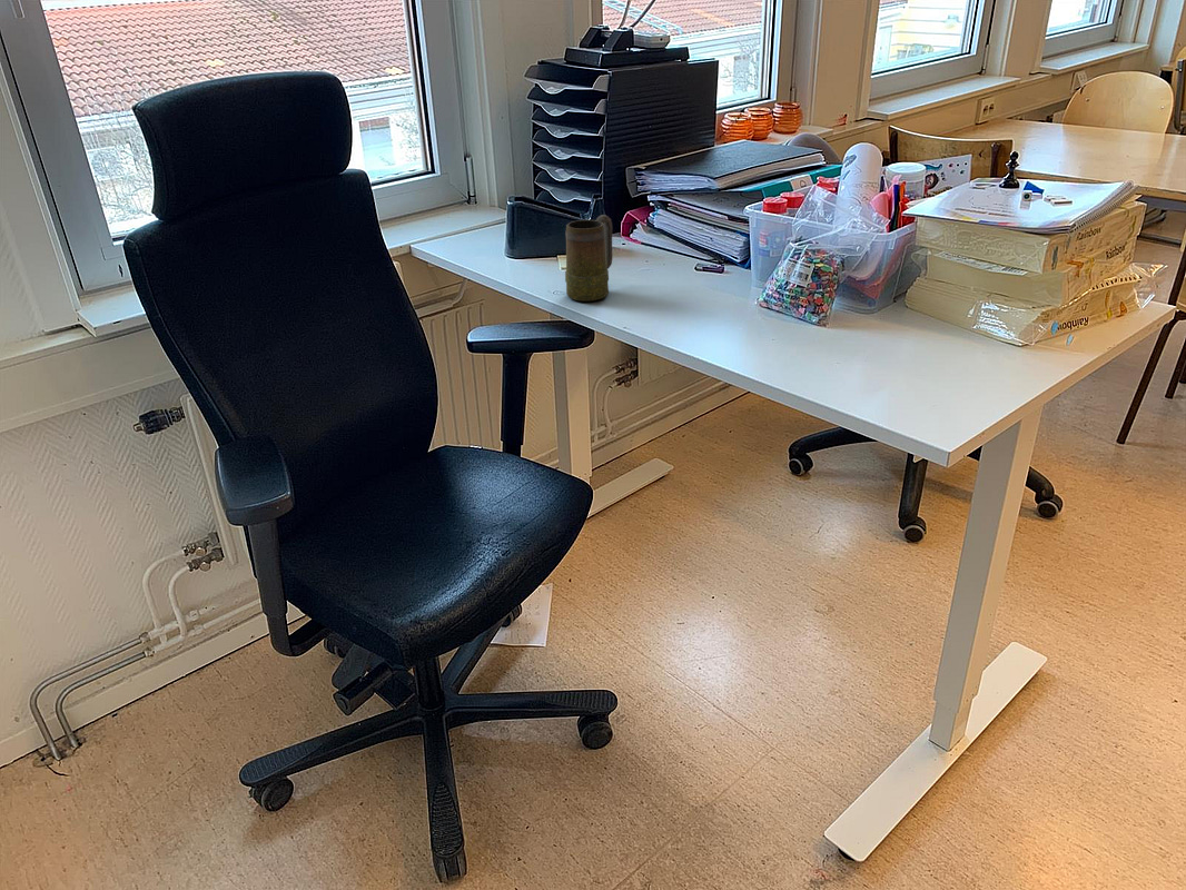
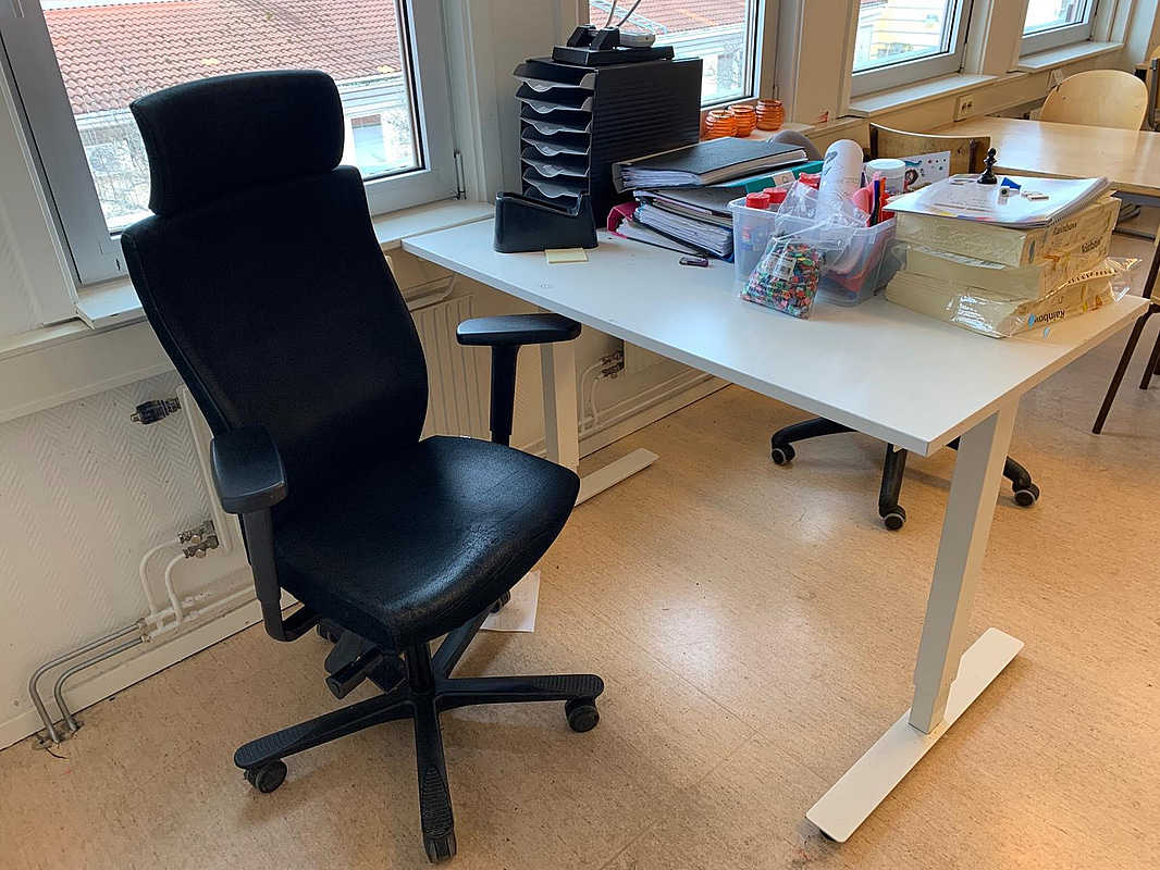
- mug (592, 256)
